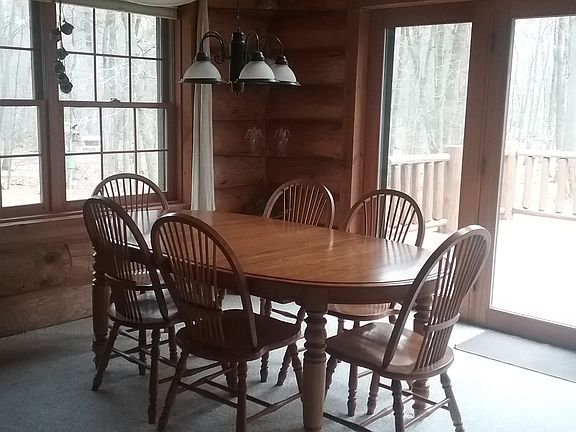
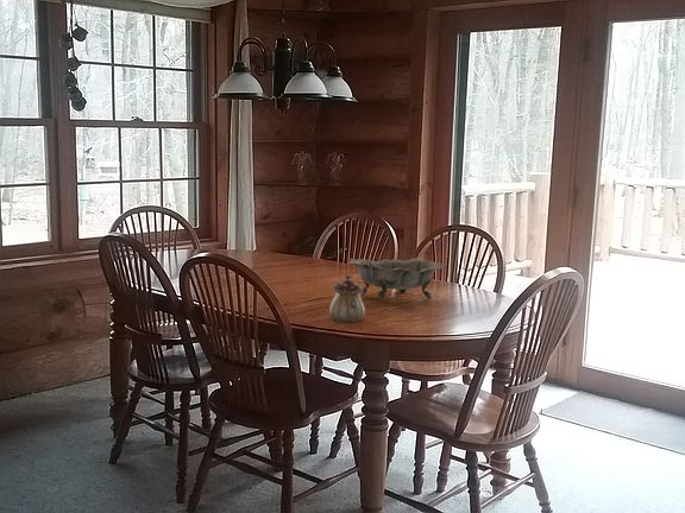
+ decorative bowl (396, 278)
+ teapot (348, 297)
